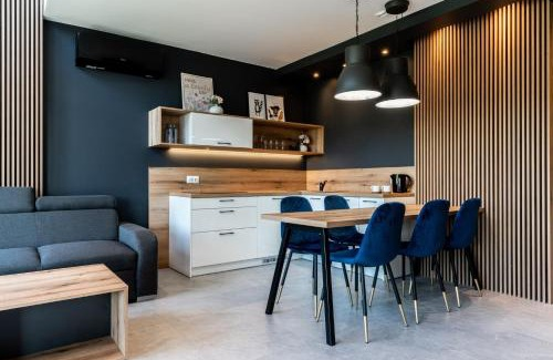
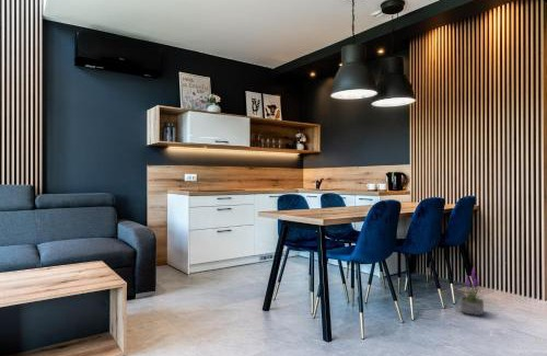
+ potted plant (472, 289)
